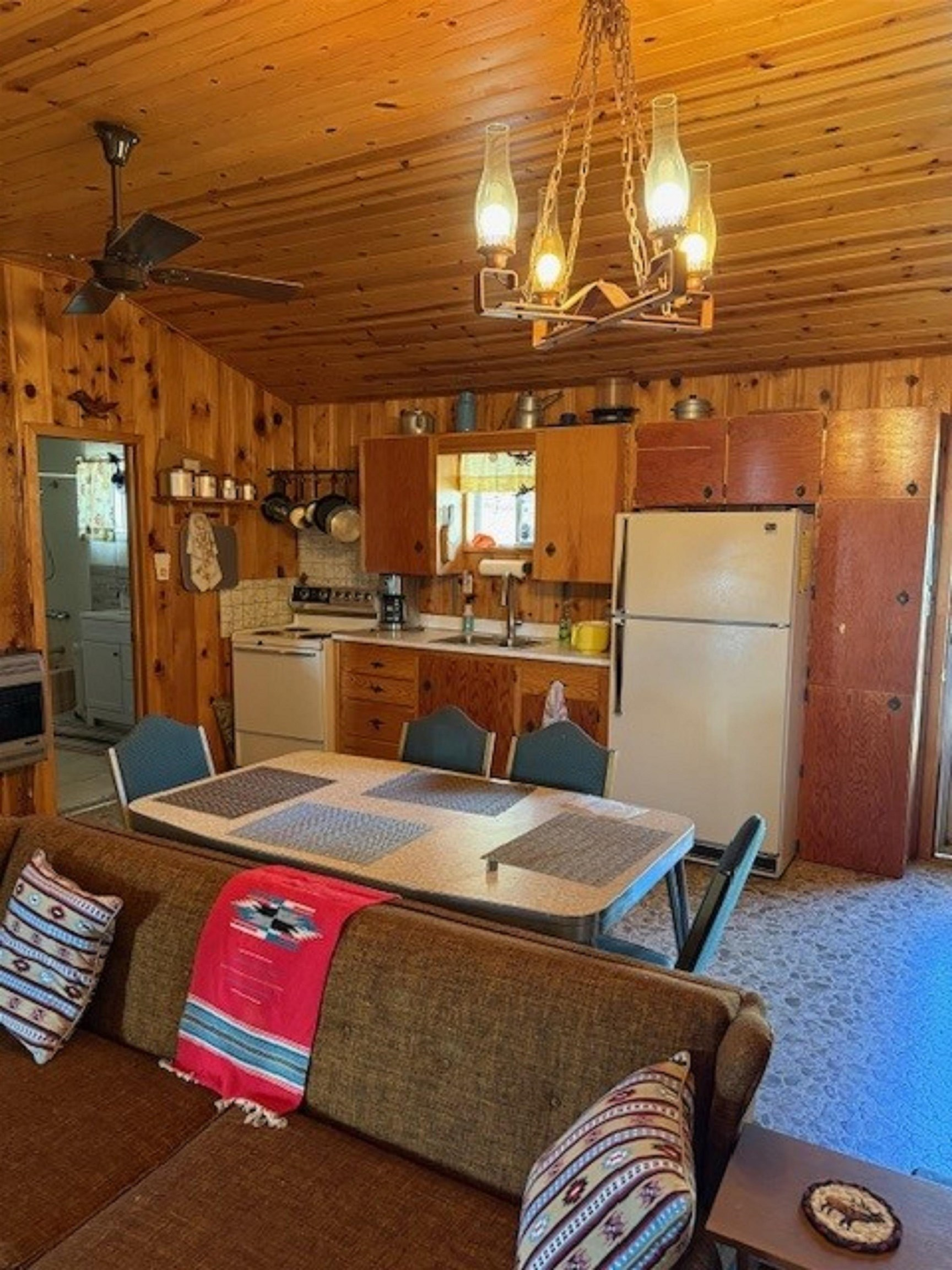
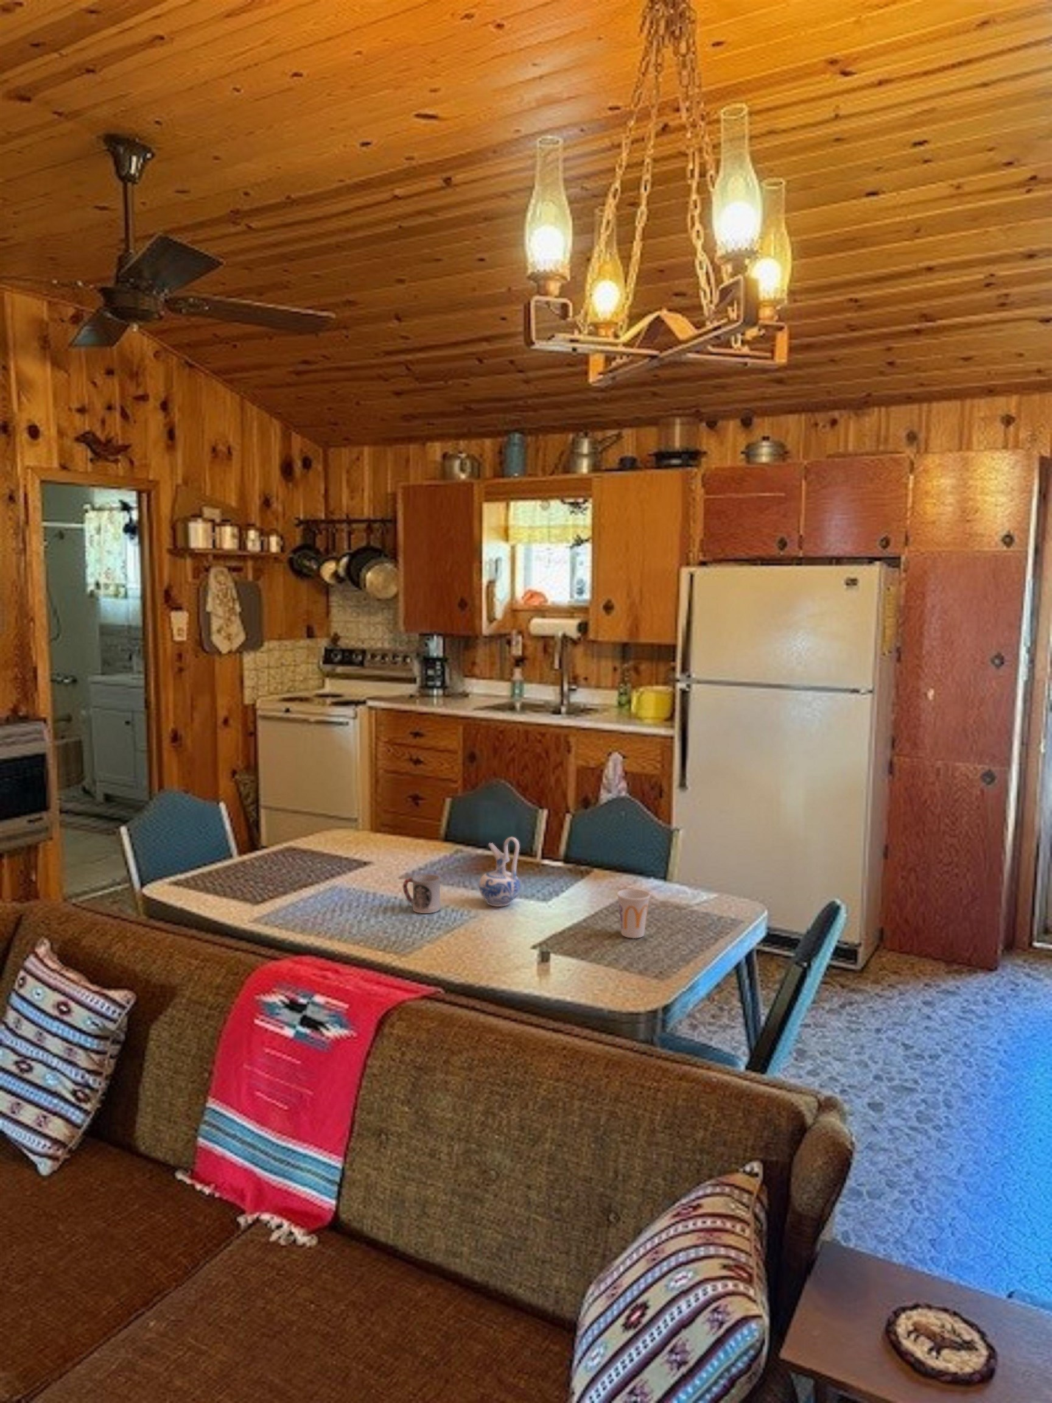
+ ceramic pitcher (499, 869)
+ cup (421, 893)
+ cup (633, 914)
